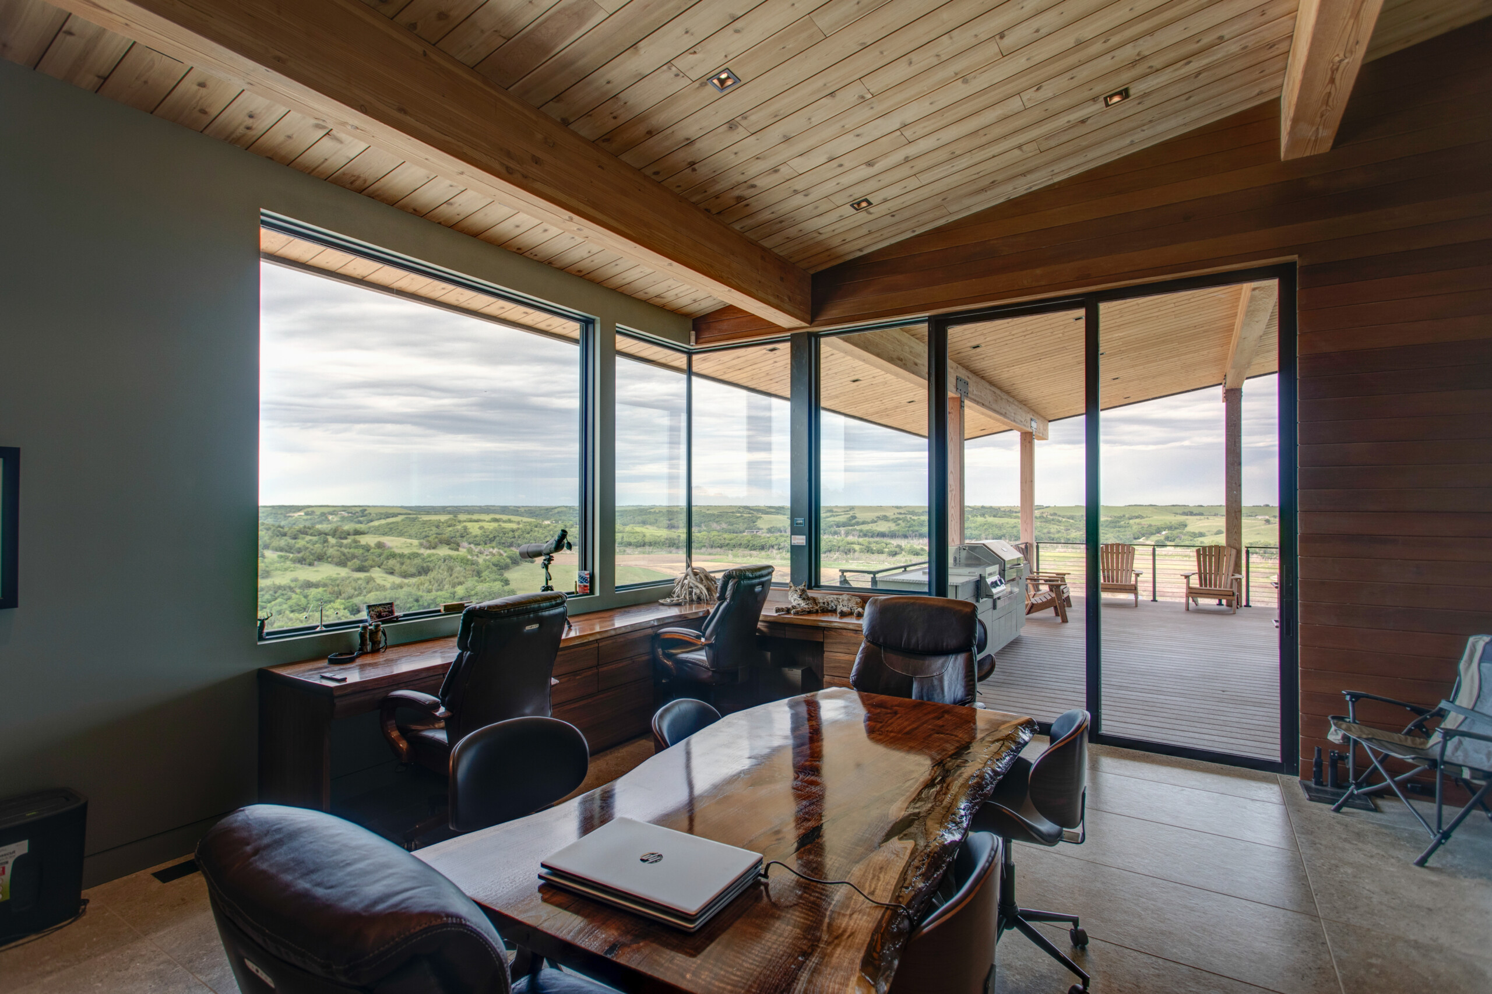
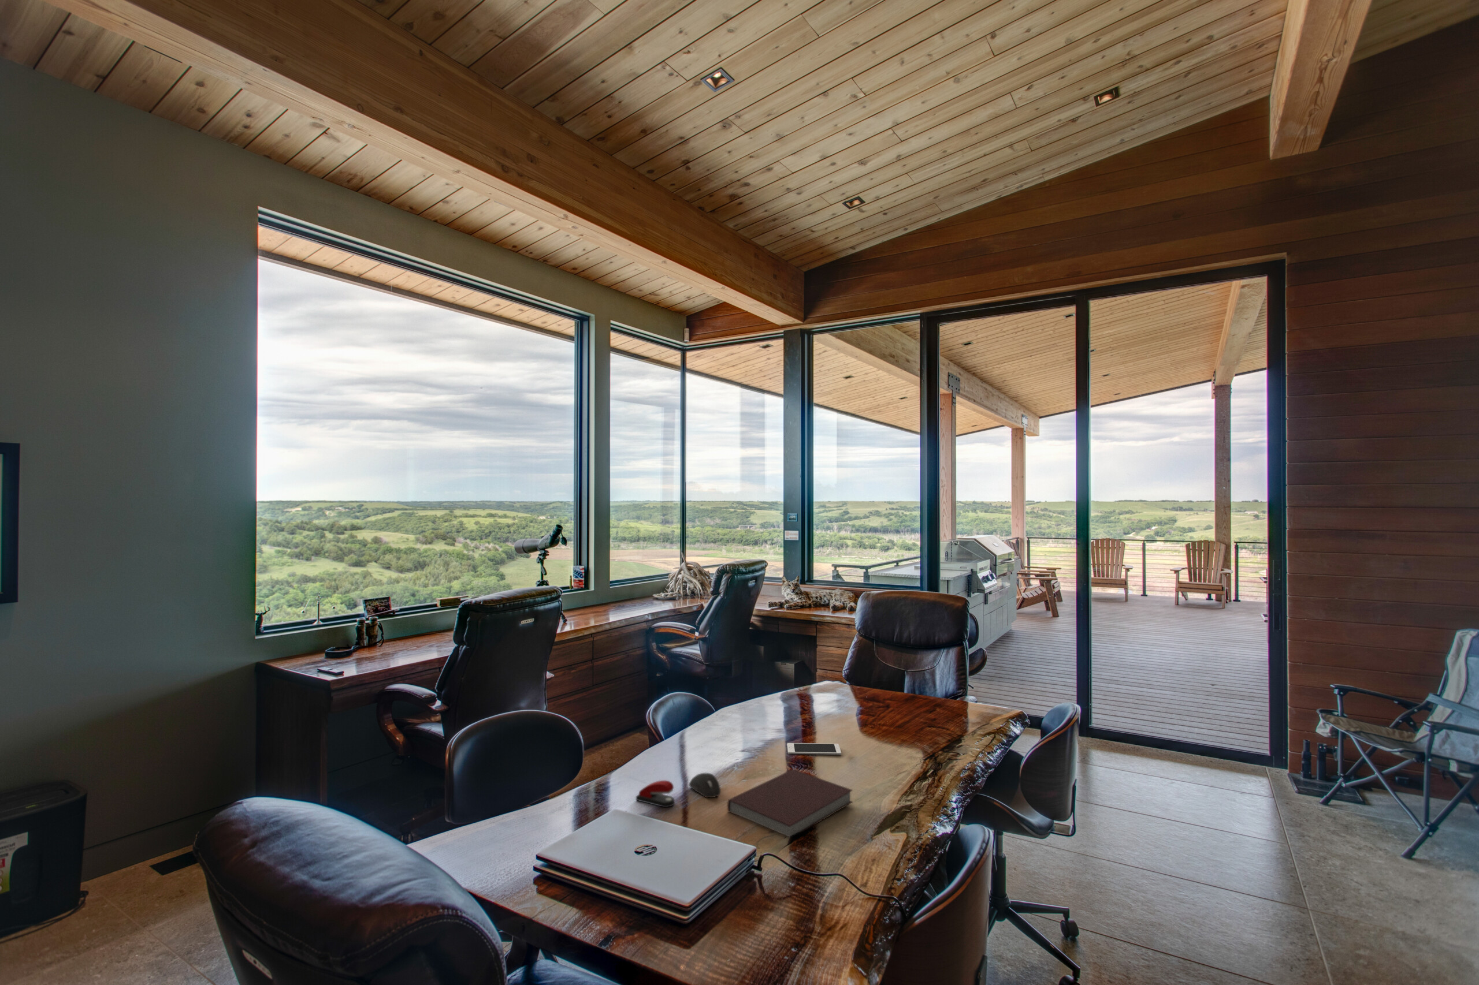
+ notebook (791, 800)
+ cell phone (814, 749)
+ stapler (656, 790)
+ computer mouse (707, 782)
